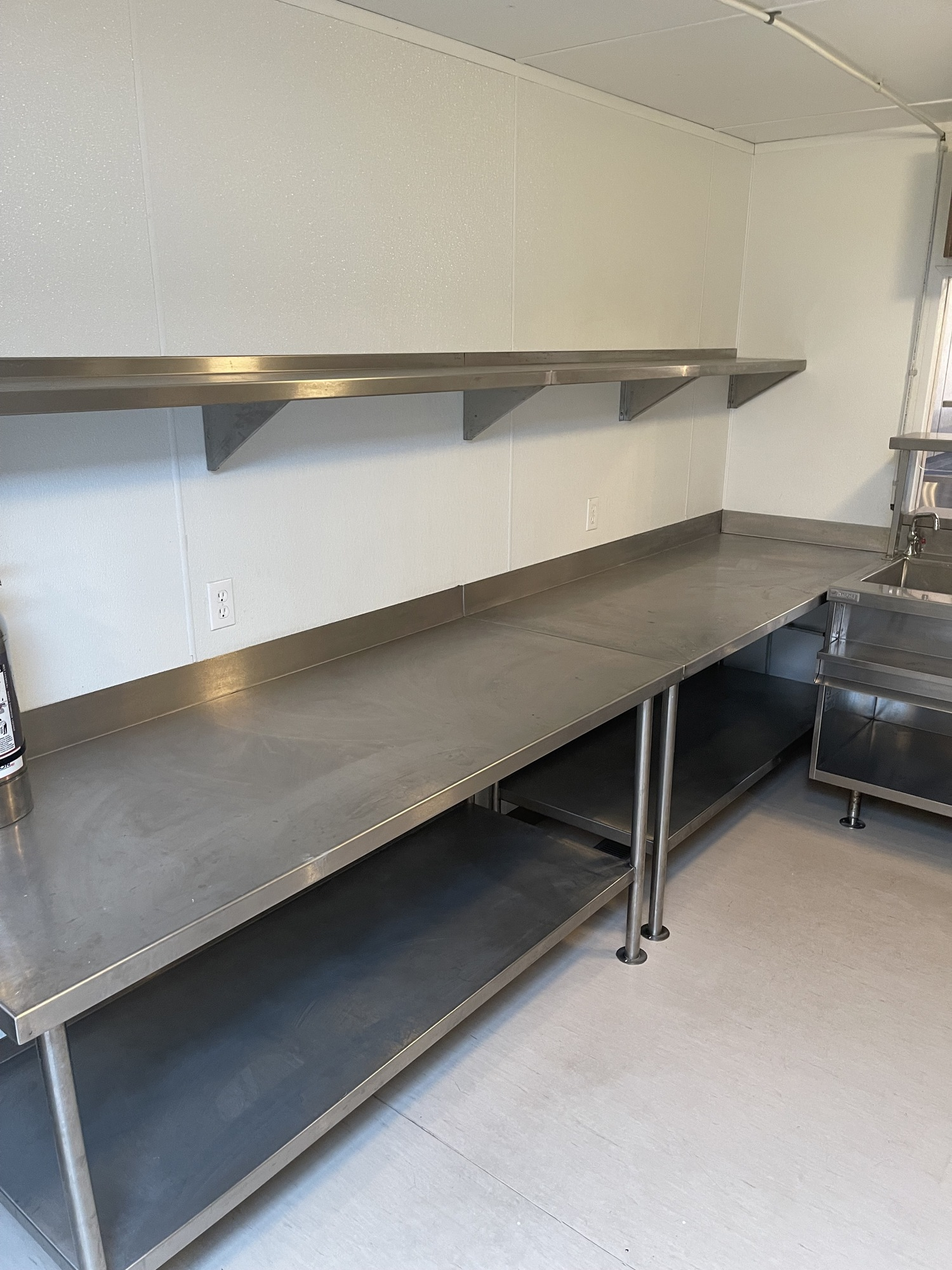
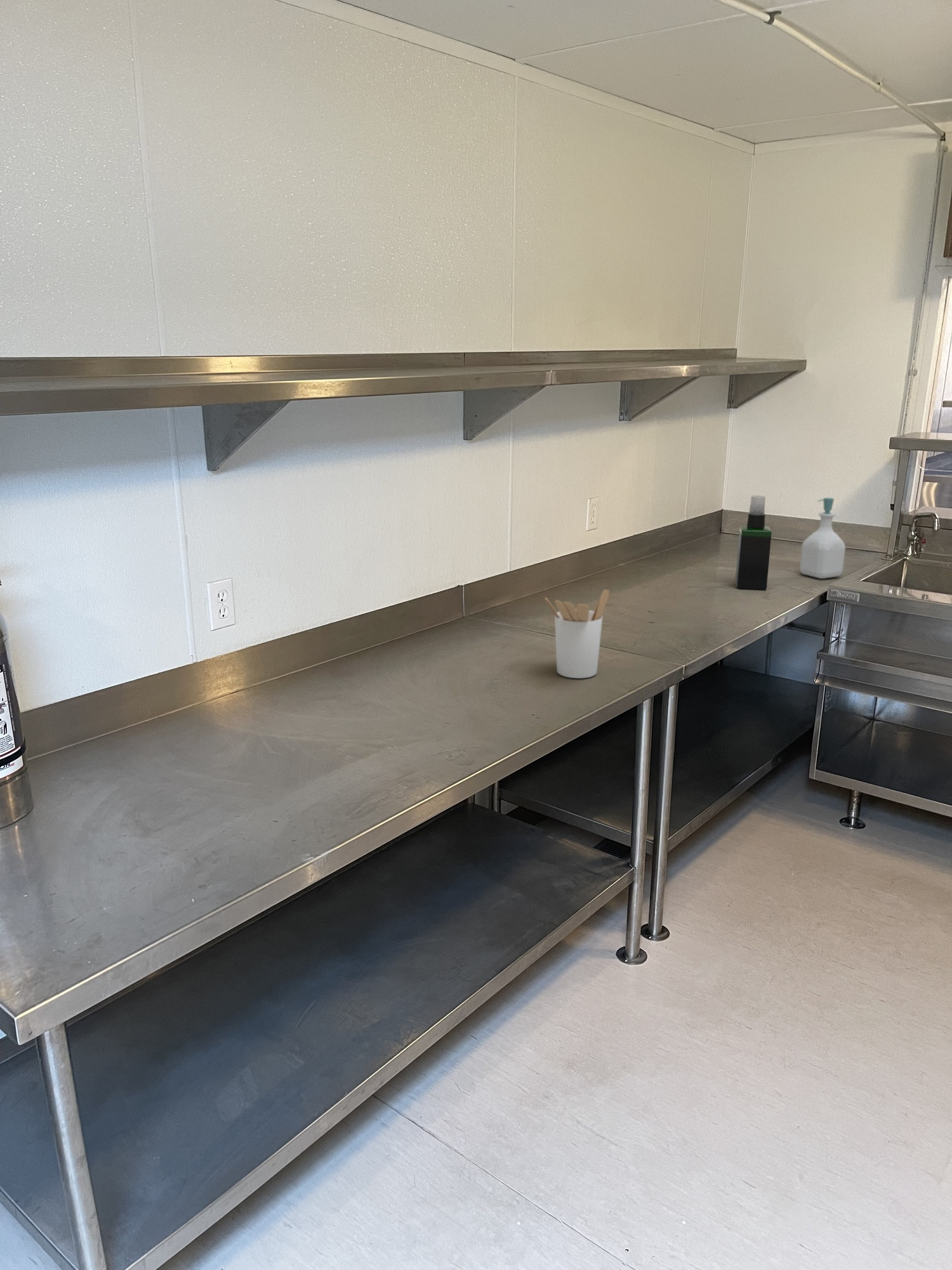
+ utensil holder (576, 633)
+ soap bottle (824, 537)
+ spray bottle (754, 542)
